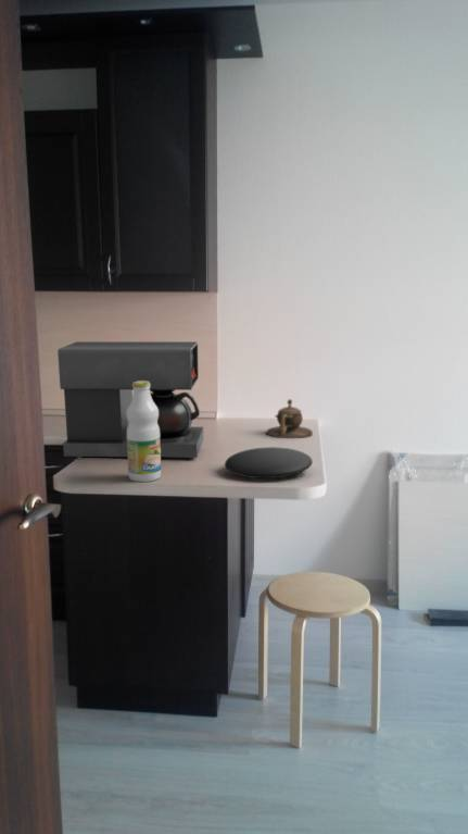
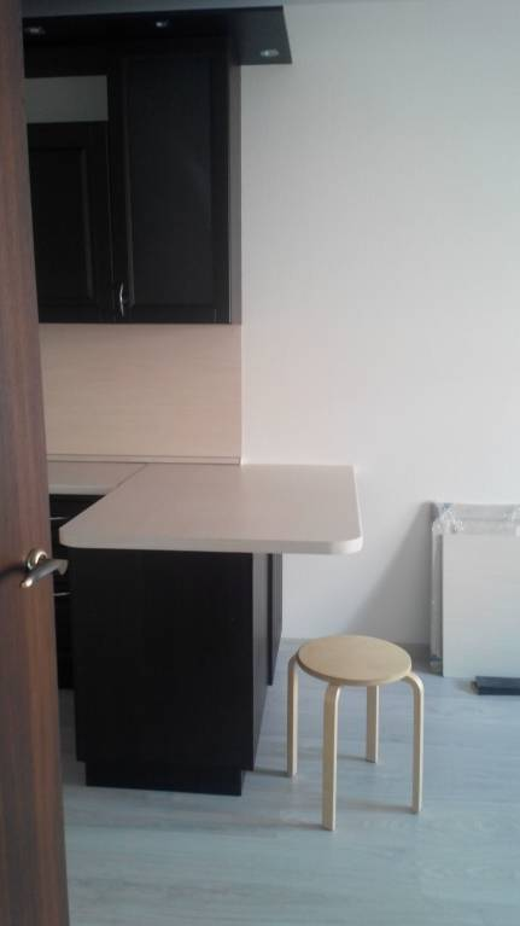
- plate (268, 462)
- teapot (289, 416)
- coffee maker (131, 399)
- bottle (142, 431)
